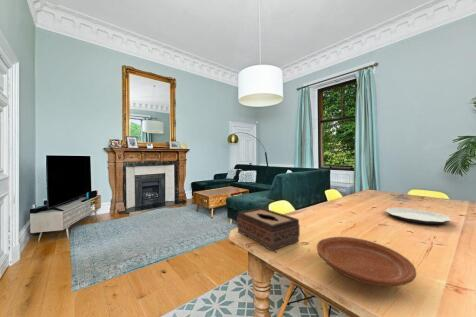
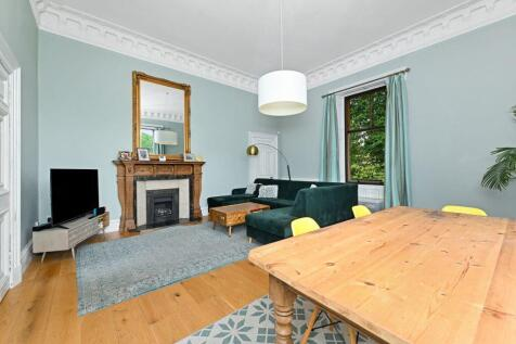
- plate (415, 215)
- tissue box (266, 226)
- plate (361, 262)
